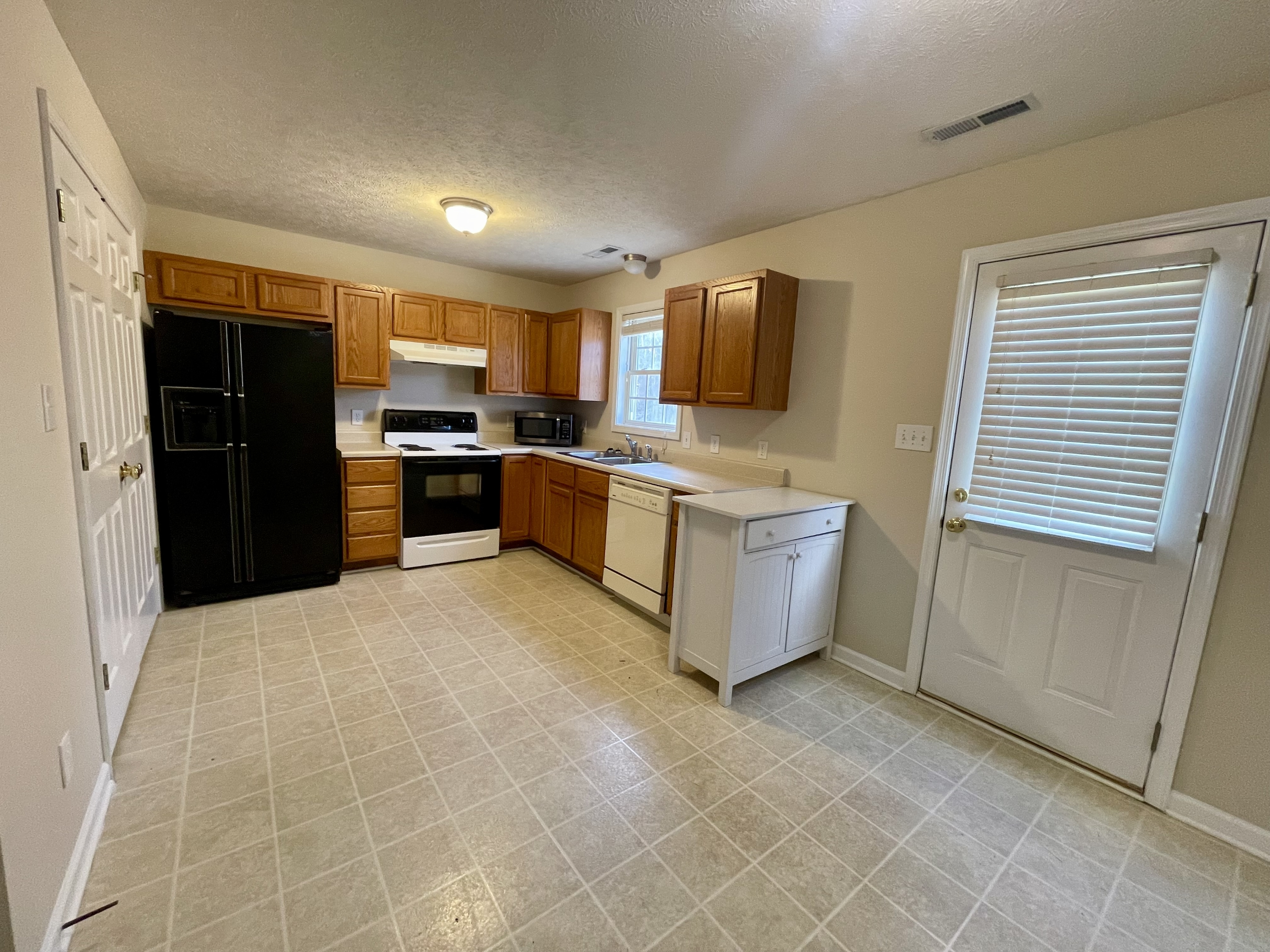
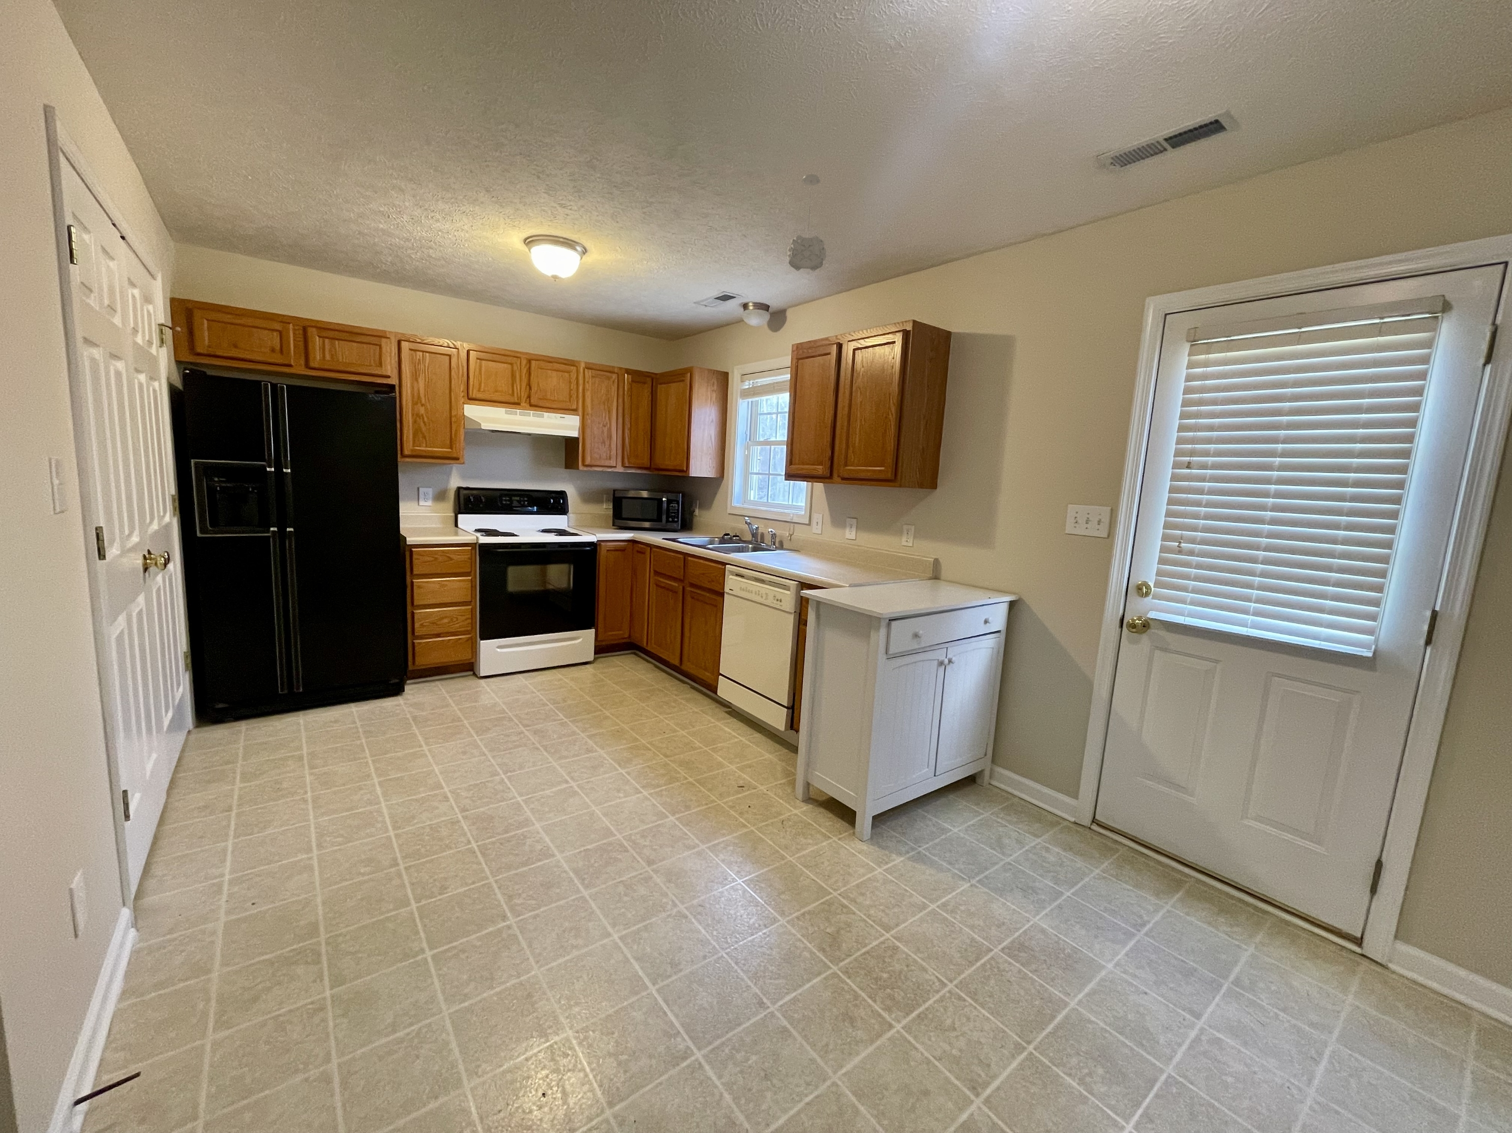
+ pendant light (808, 223)
